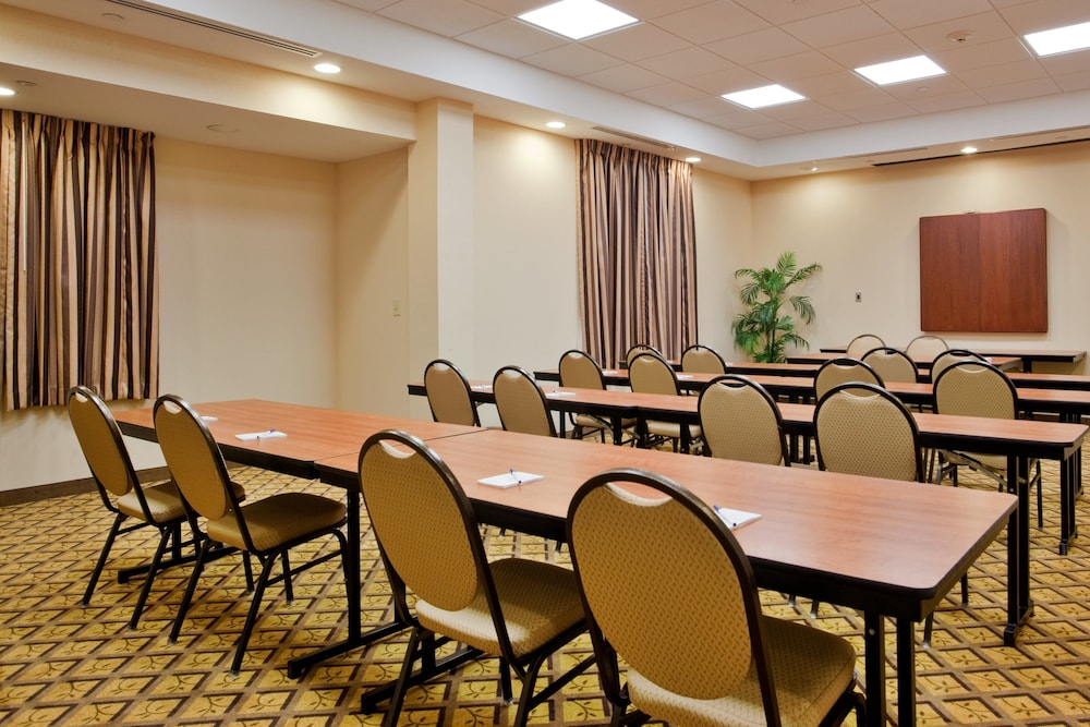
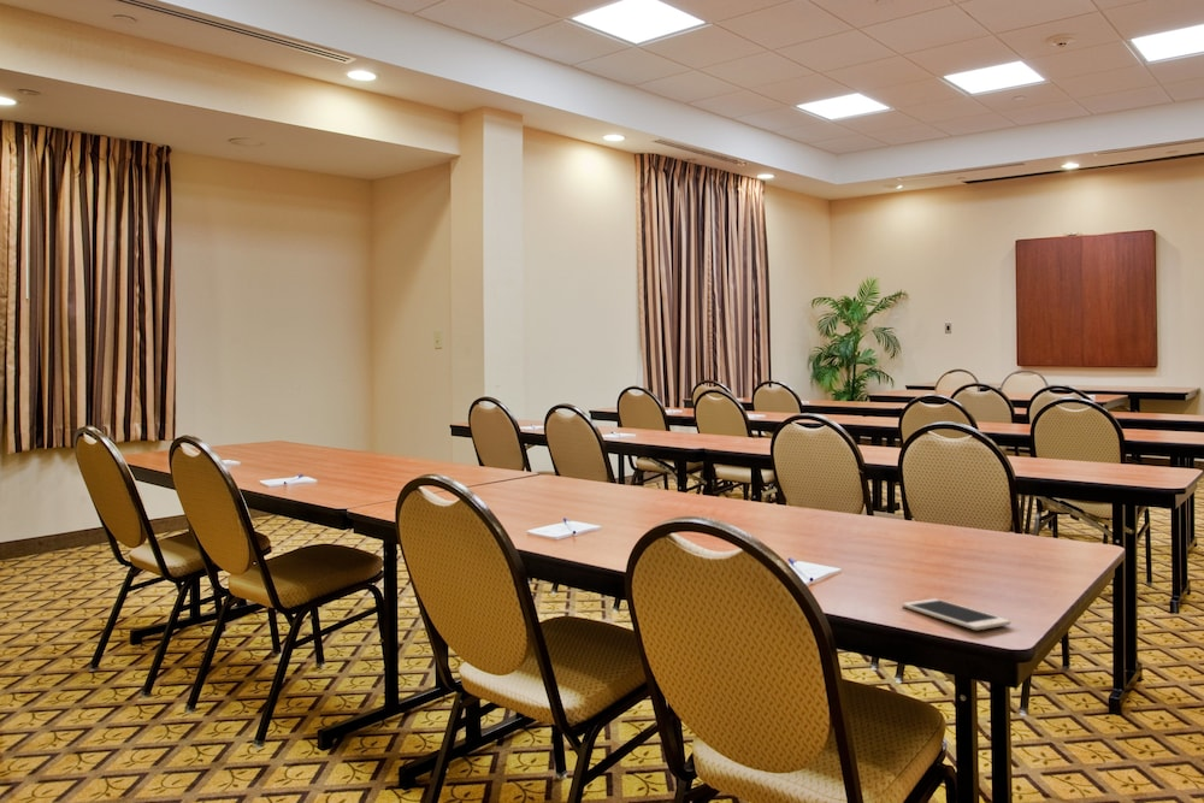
+ cell phone (954, 613)
